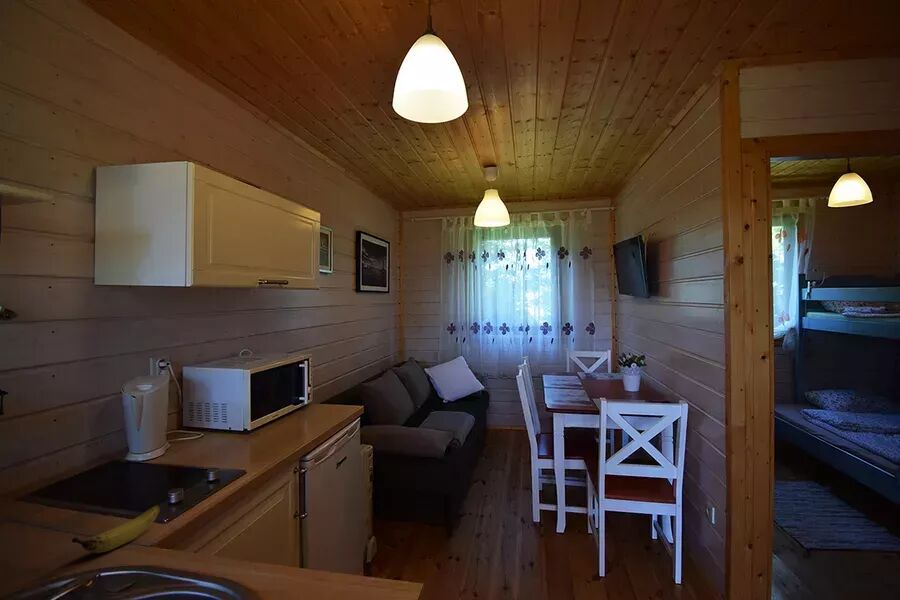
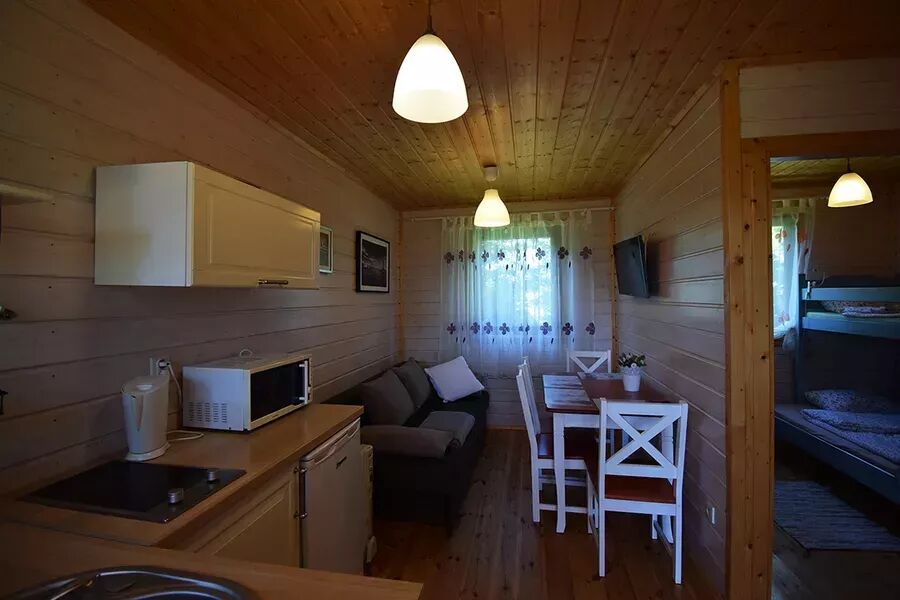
- banana (120, 530)
